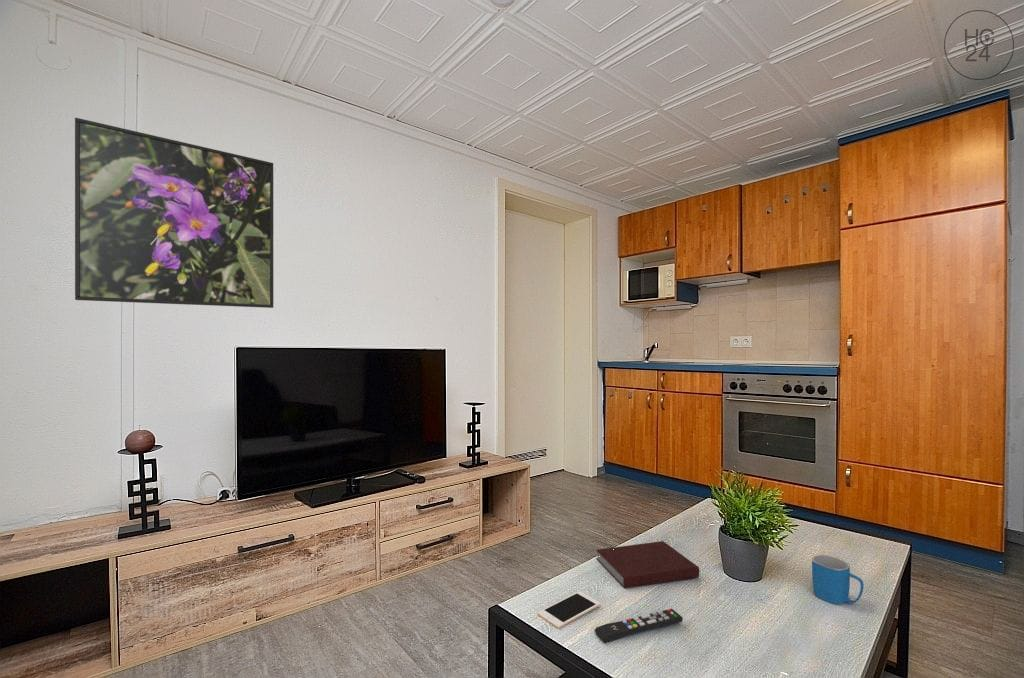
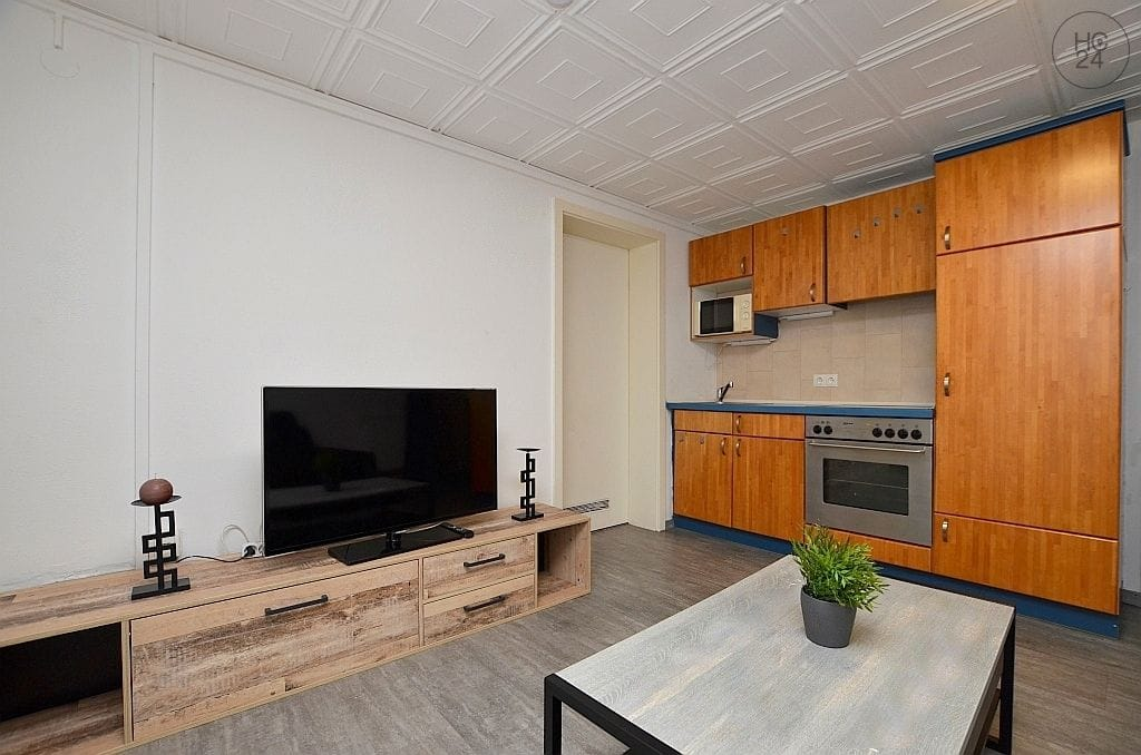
- remote control (639, 624)
- cell phone (569, 608)
- notebook (645, 563)
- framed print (185, 223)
- mug (837, 581)
